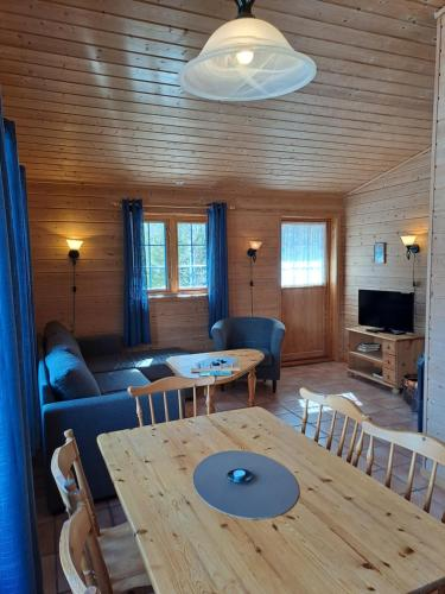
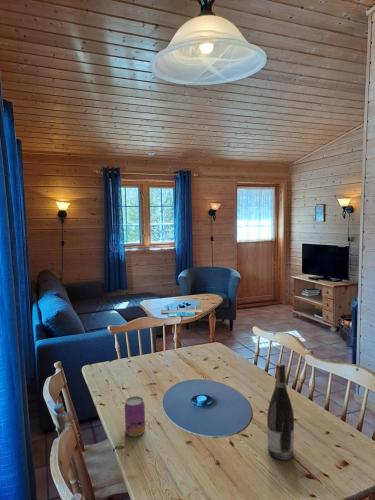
+ beverage can (134, 416)
+ wine bottle (280, 408)
